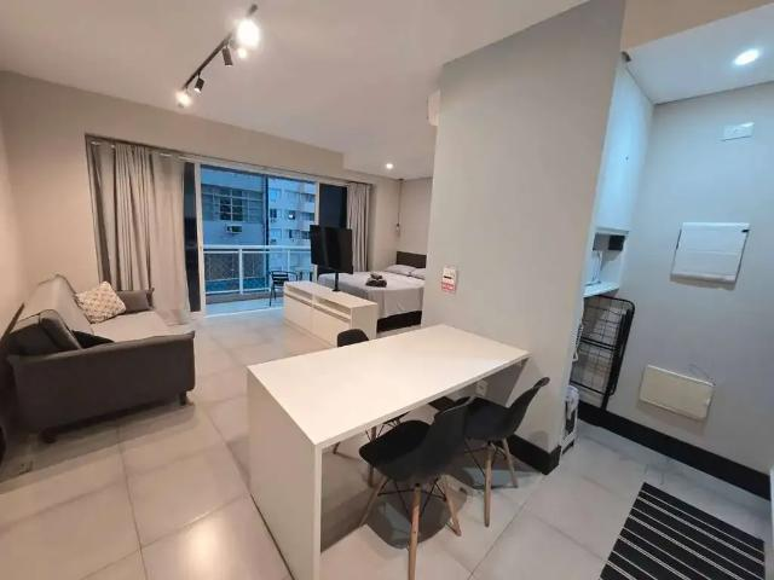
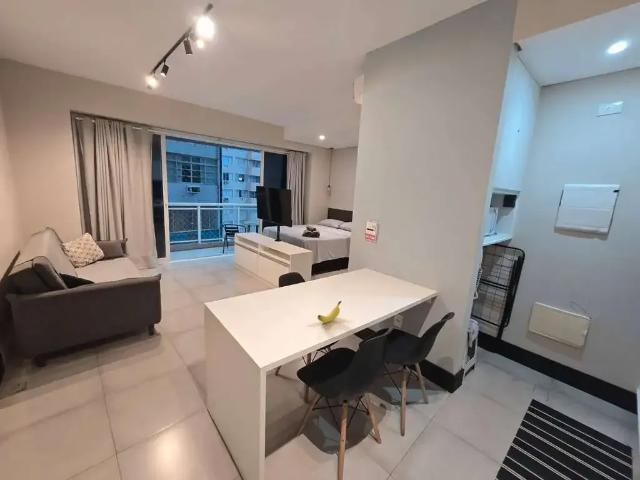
+ banana (330, 313)
